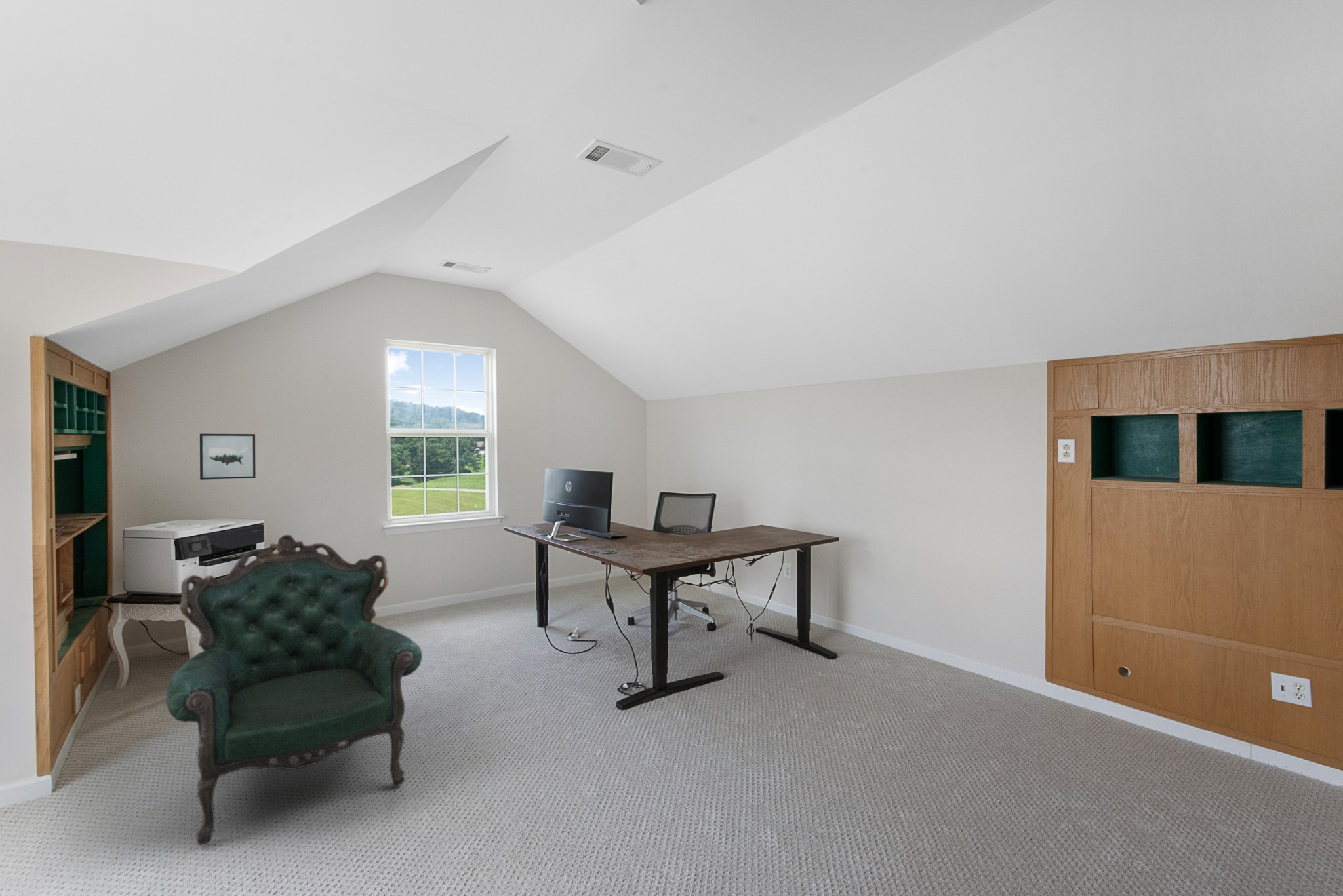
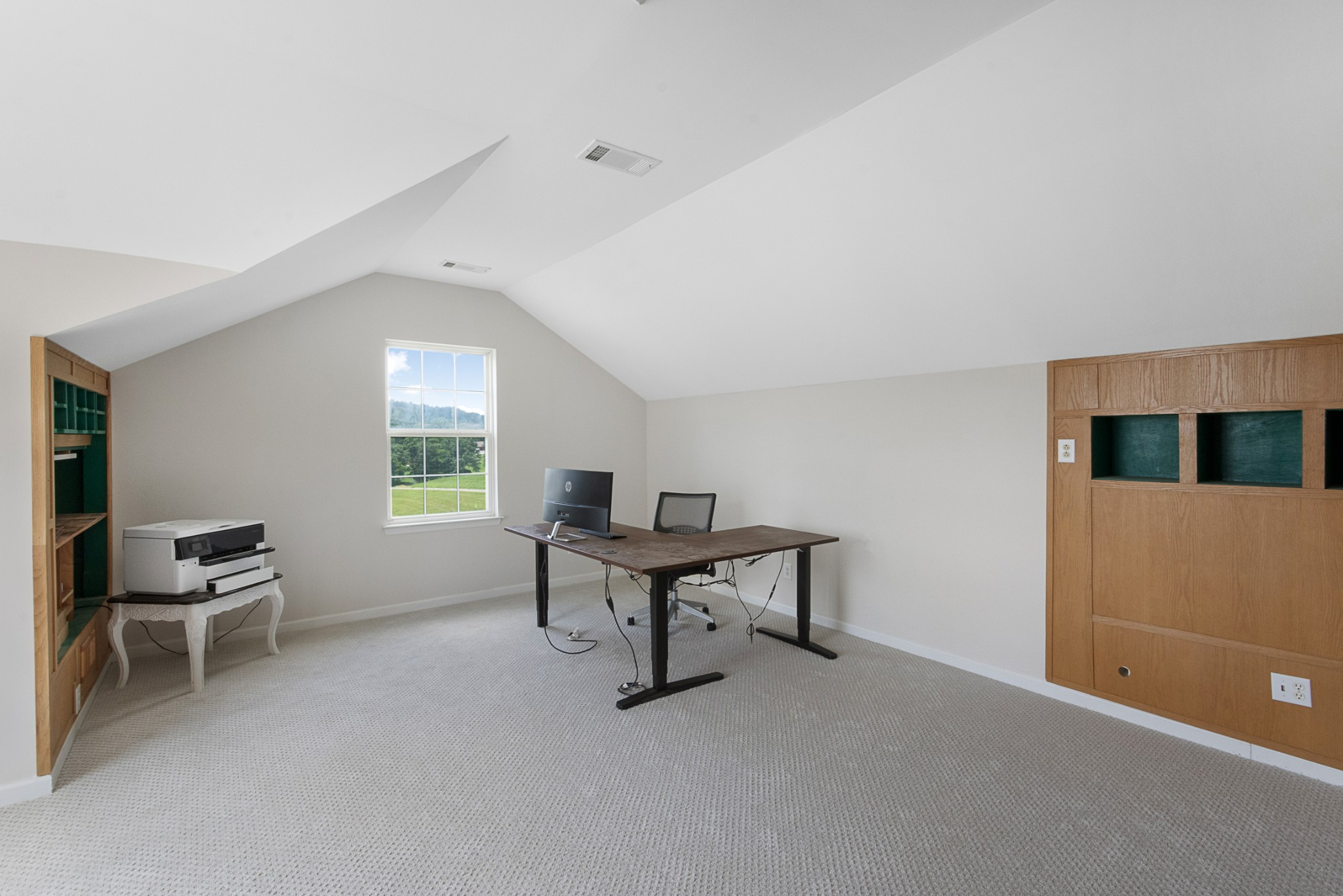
- armchair (298, 661)
- wall art (228, 456)
